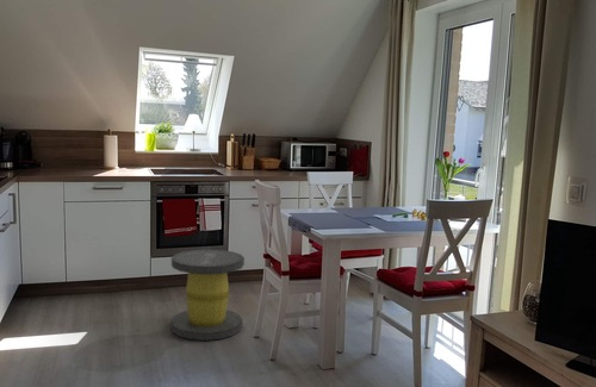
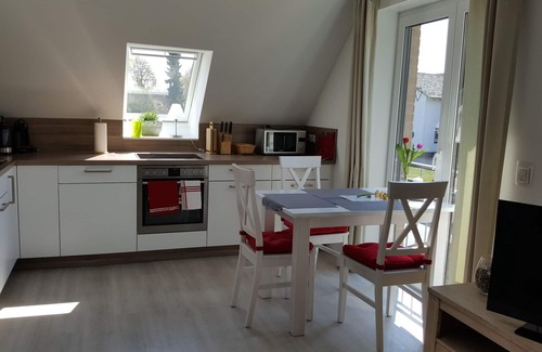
- stool (207, 292)
